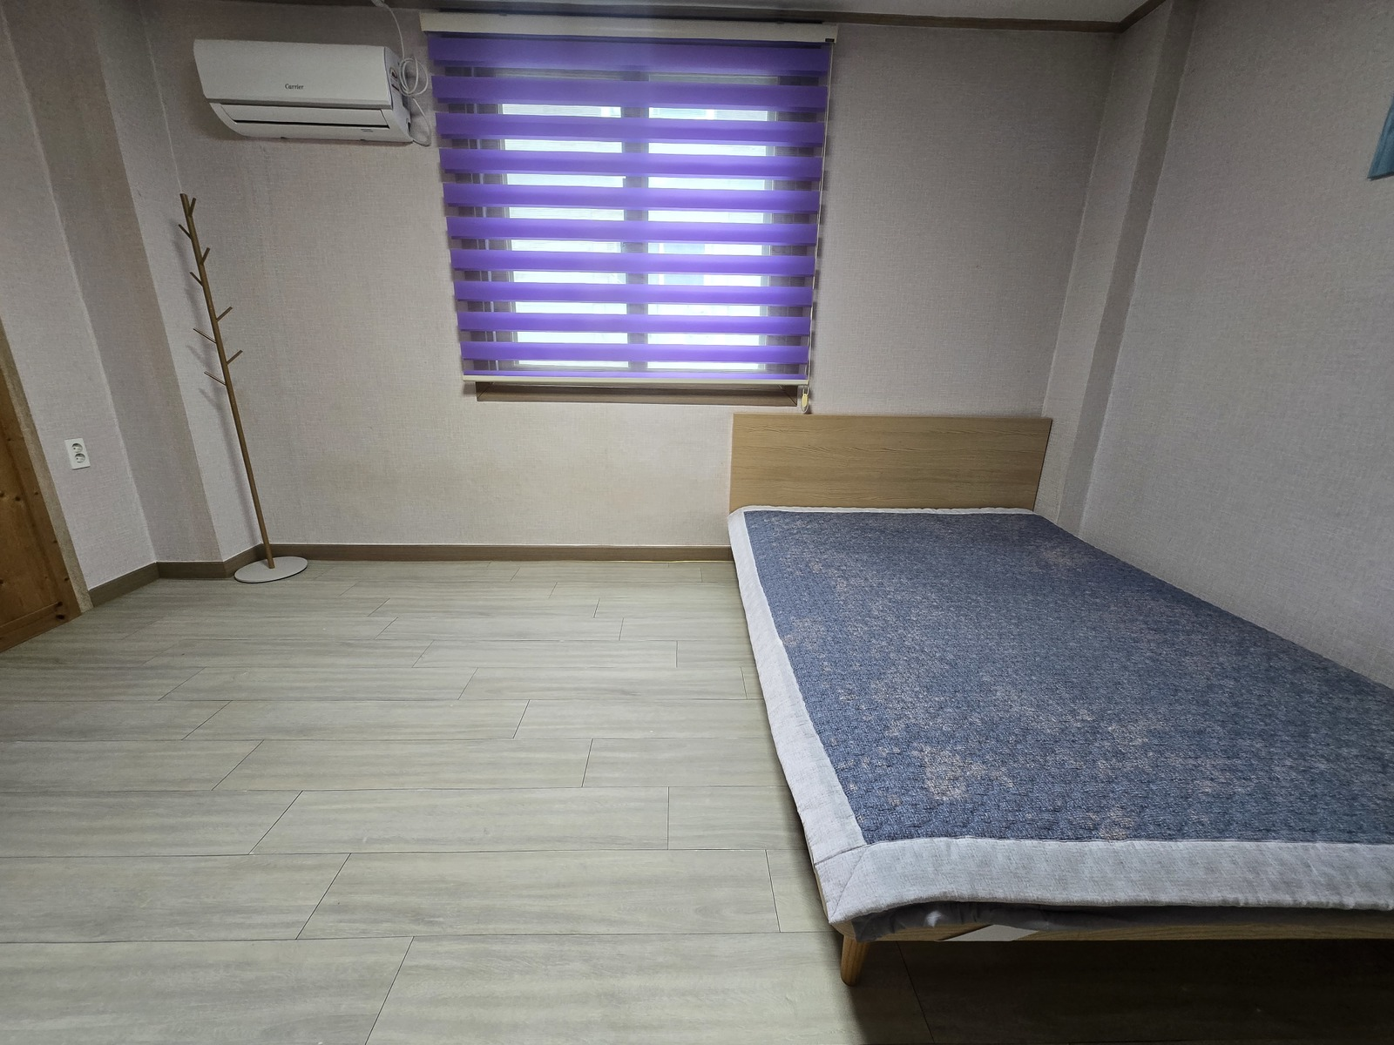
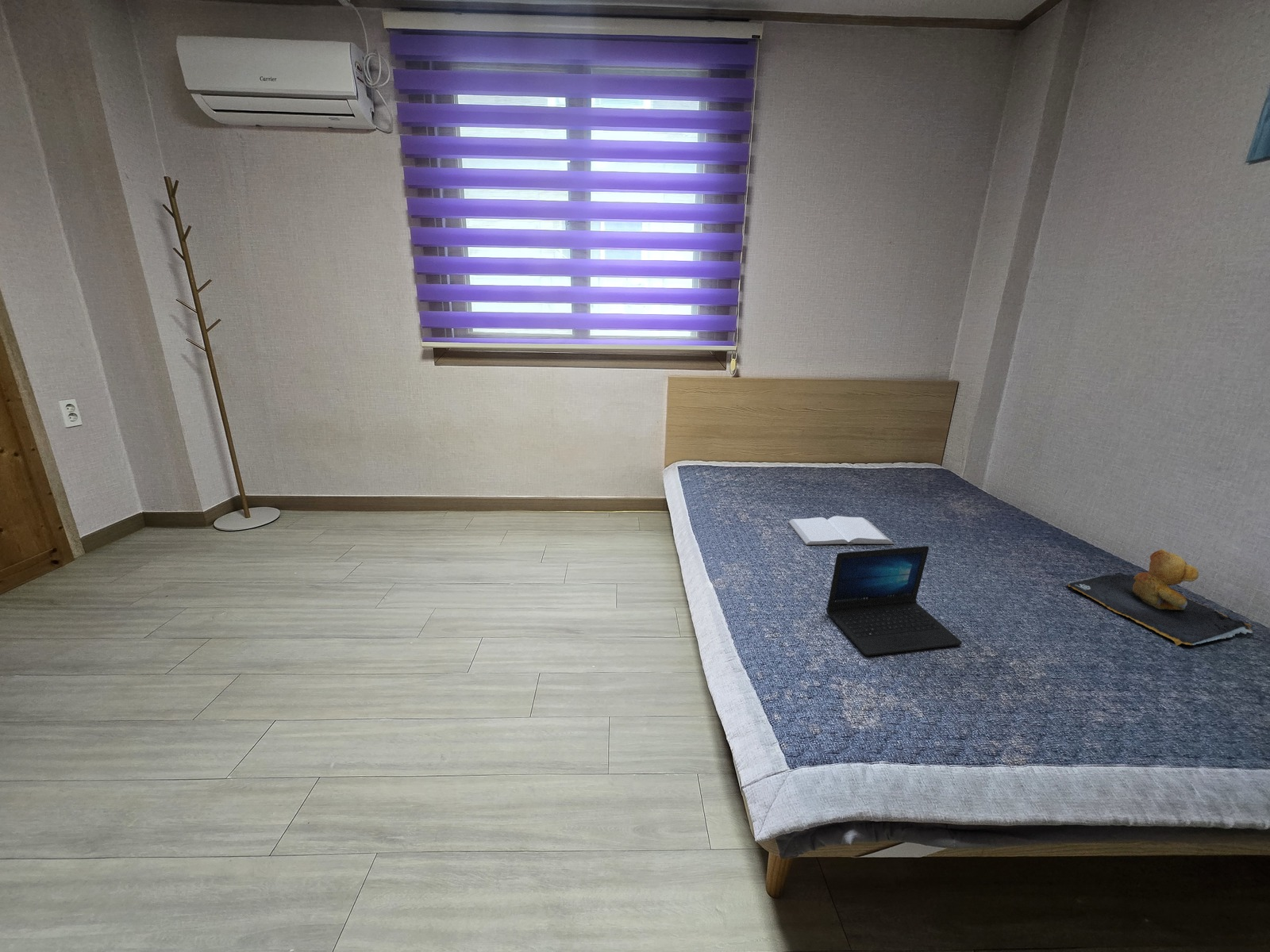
+ teddy bear (1163, 582)
+ laptop (897, 597)
+ book (839, 529)
